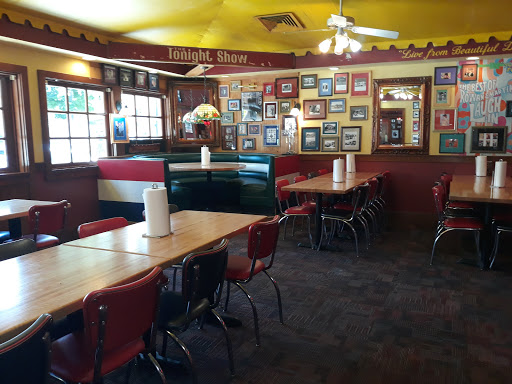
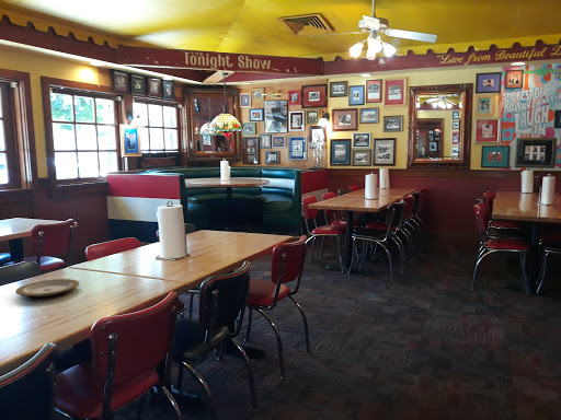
+ plate (48, 289)
